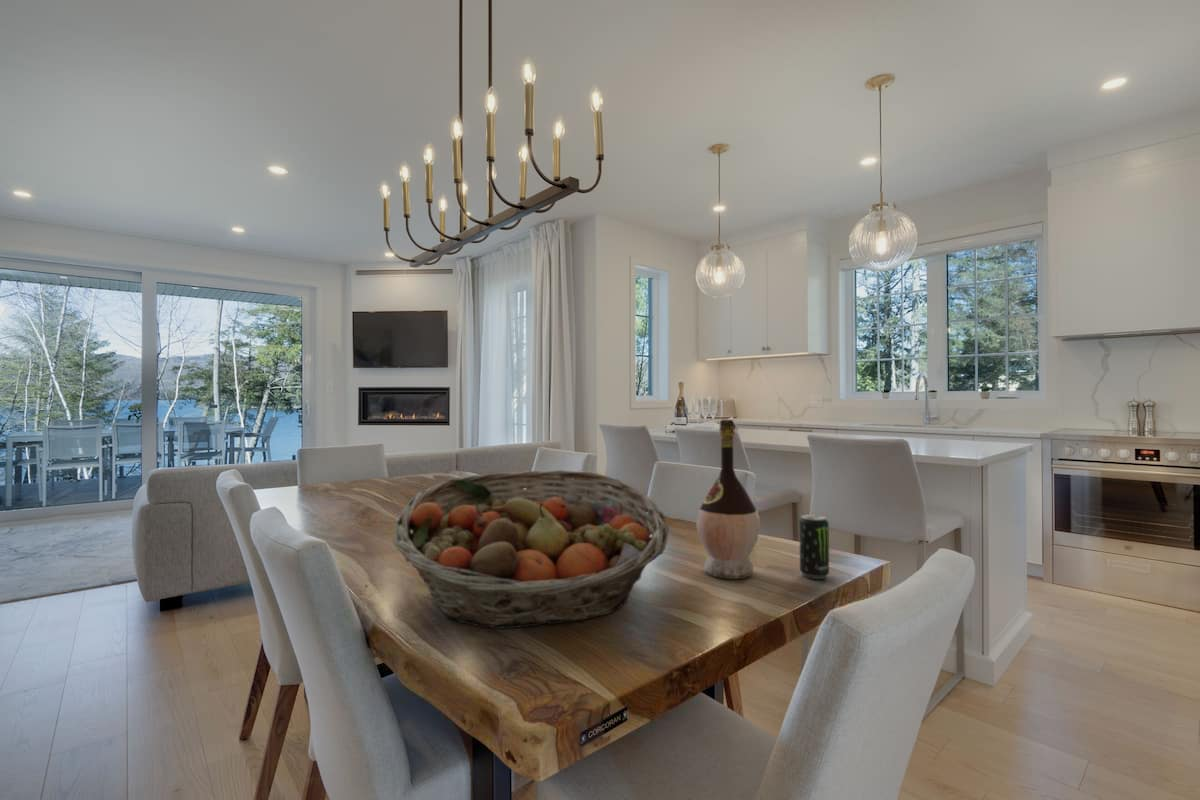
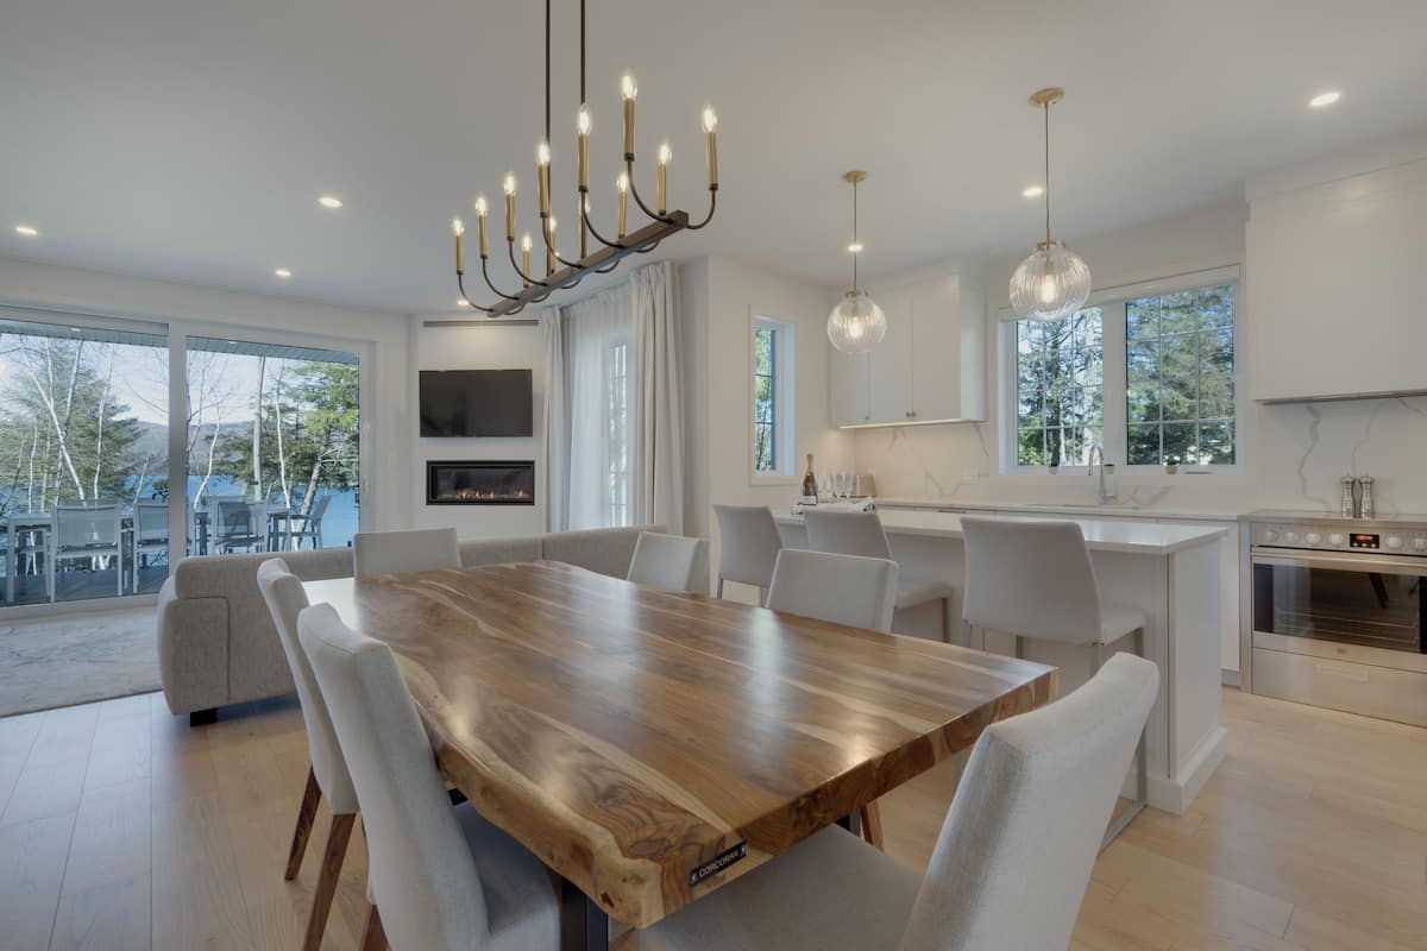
- fruit basket (534, 537)
- beverage can (814, 546)
- wine bottle (727, 495)
